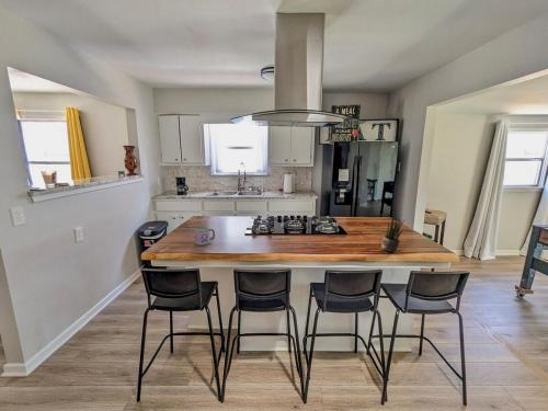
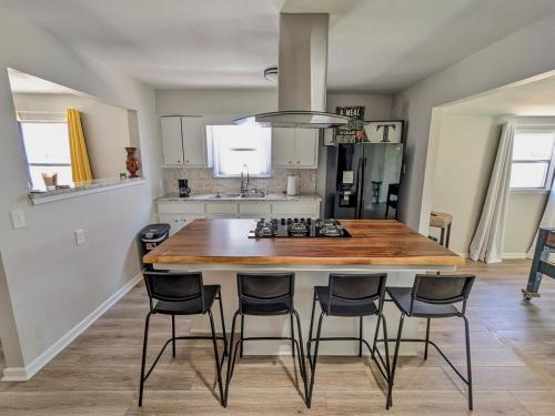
- mug (205, 236)
- potted plant (393, 232)
